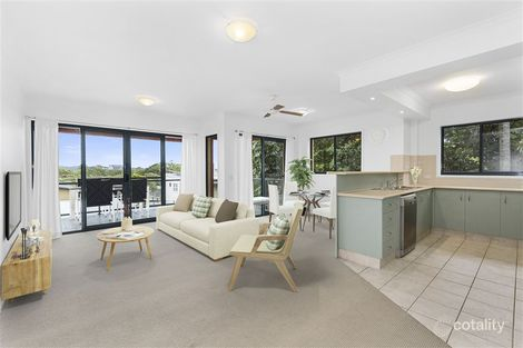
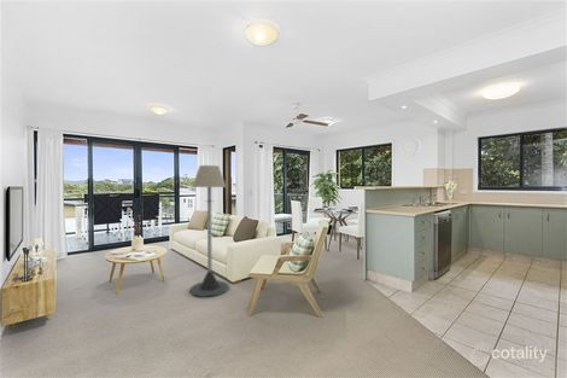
+ floor lamp (209, 227)
